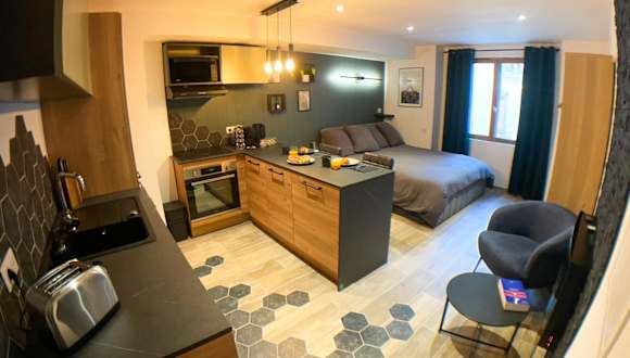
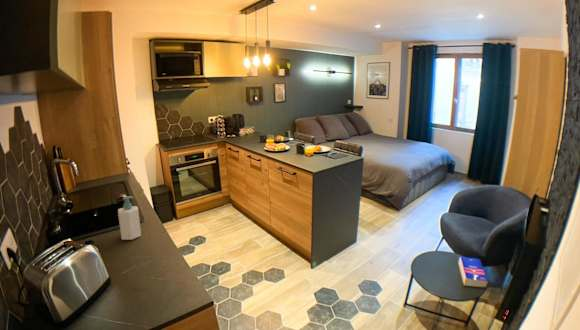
+ soap bottle (129, 216)
